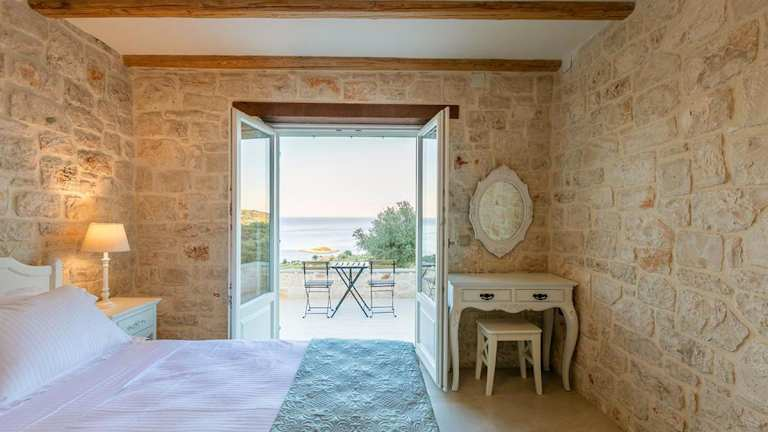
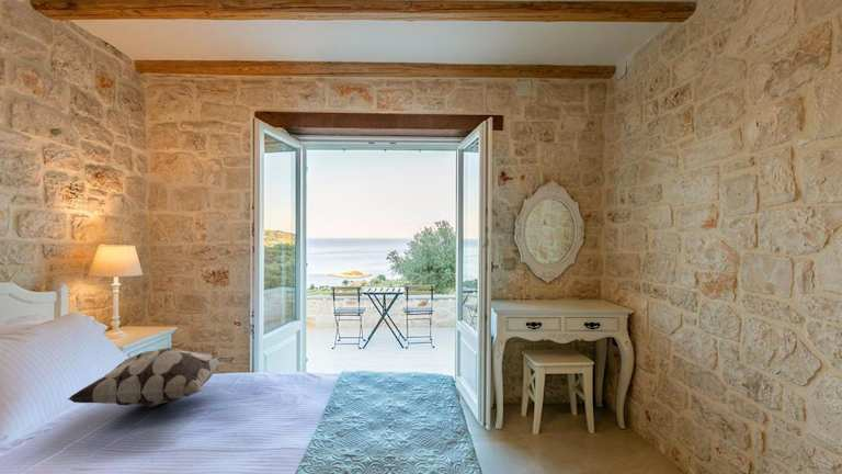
+ decorative pillow (163, 374)
